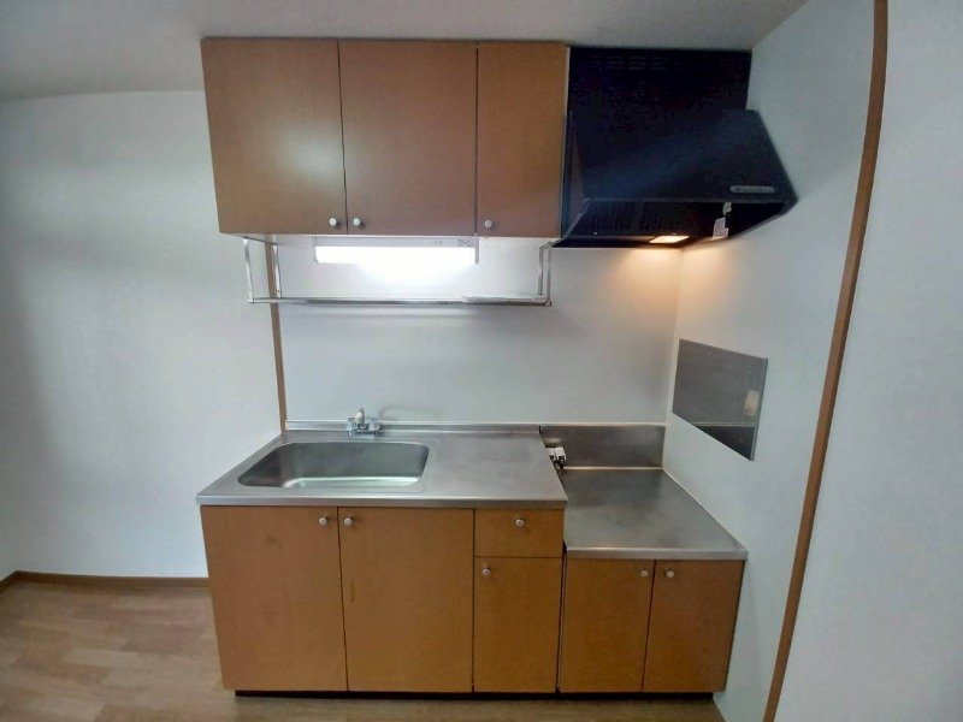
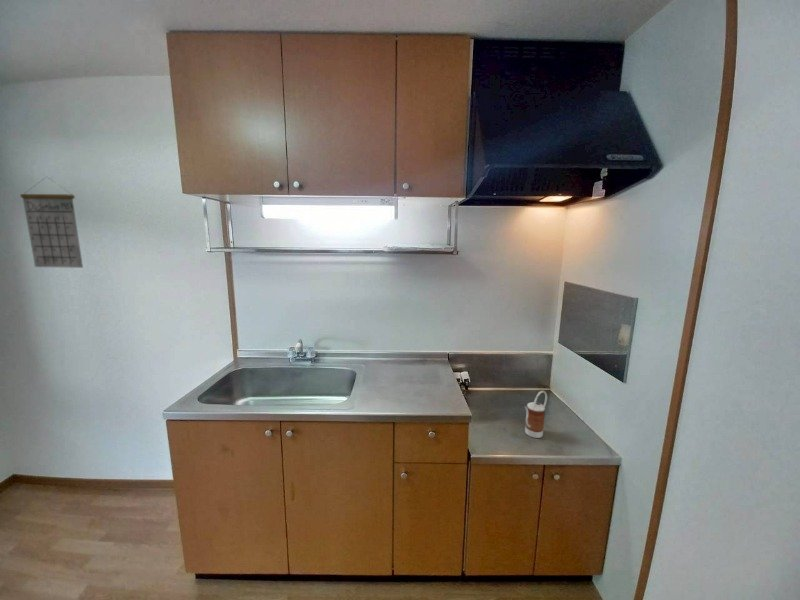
+ kettle (535, 413)
+ calendar (52, 222)
